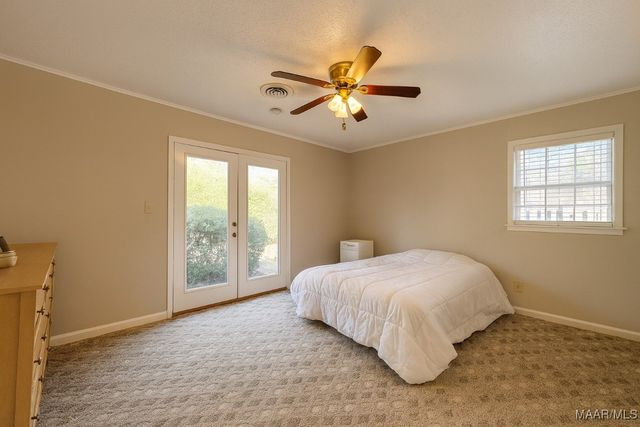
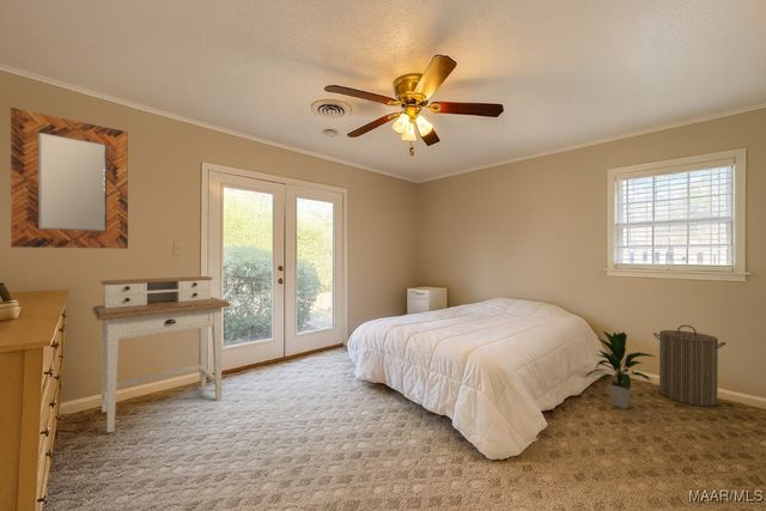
+ desk (160, 333)
+ home mirror (74, 184)
+ laundry hamper (687, 360)
+ indoor plant (618, 366)
